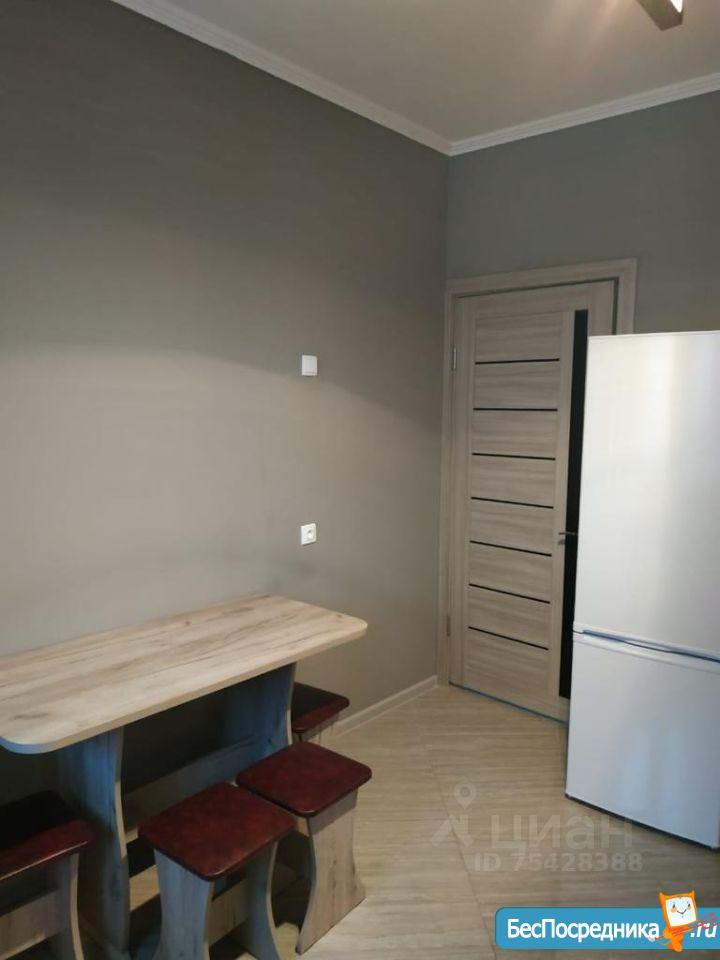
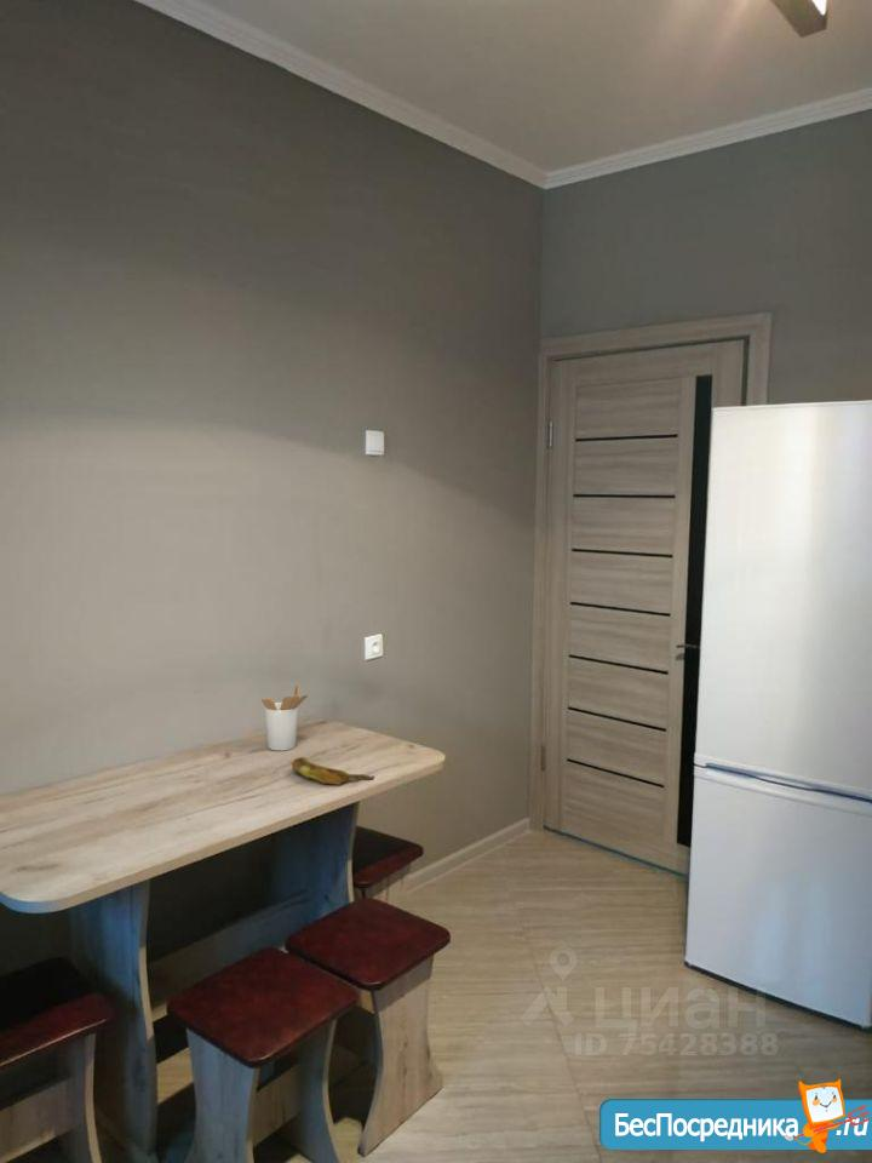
+ utensil holder (286, 718)
+ banana (332, 768)
